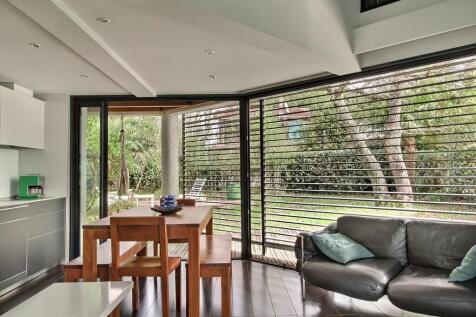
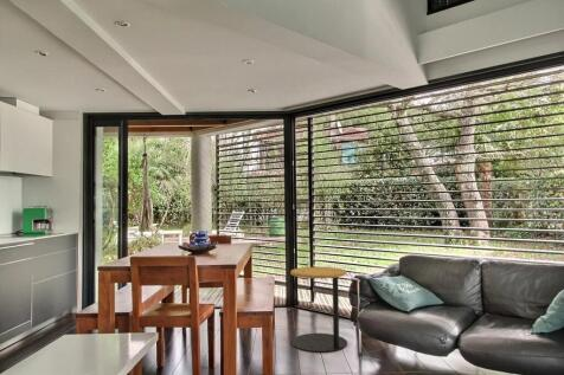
+ side table (333, 306)
